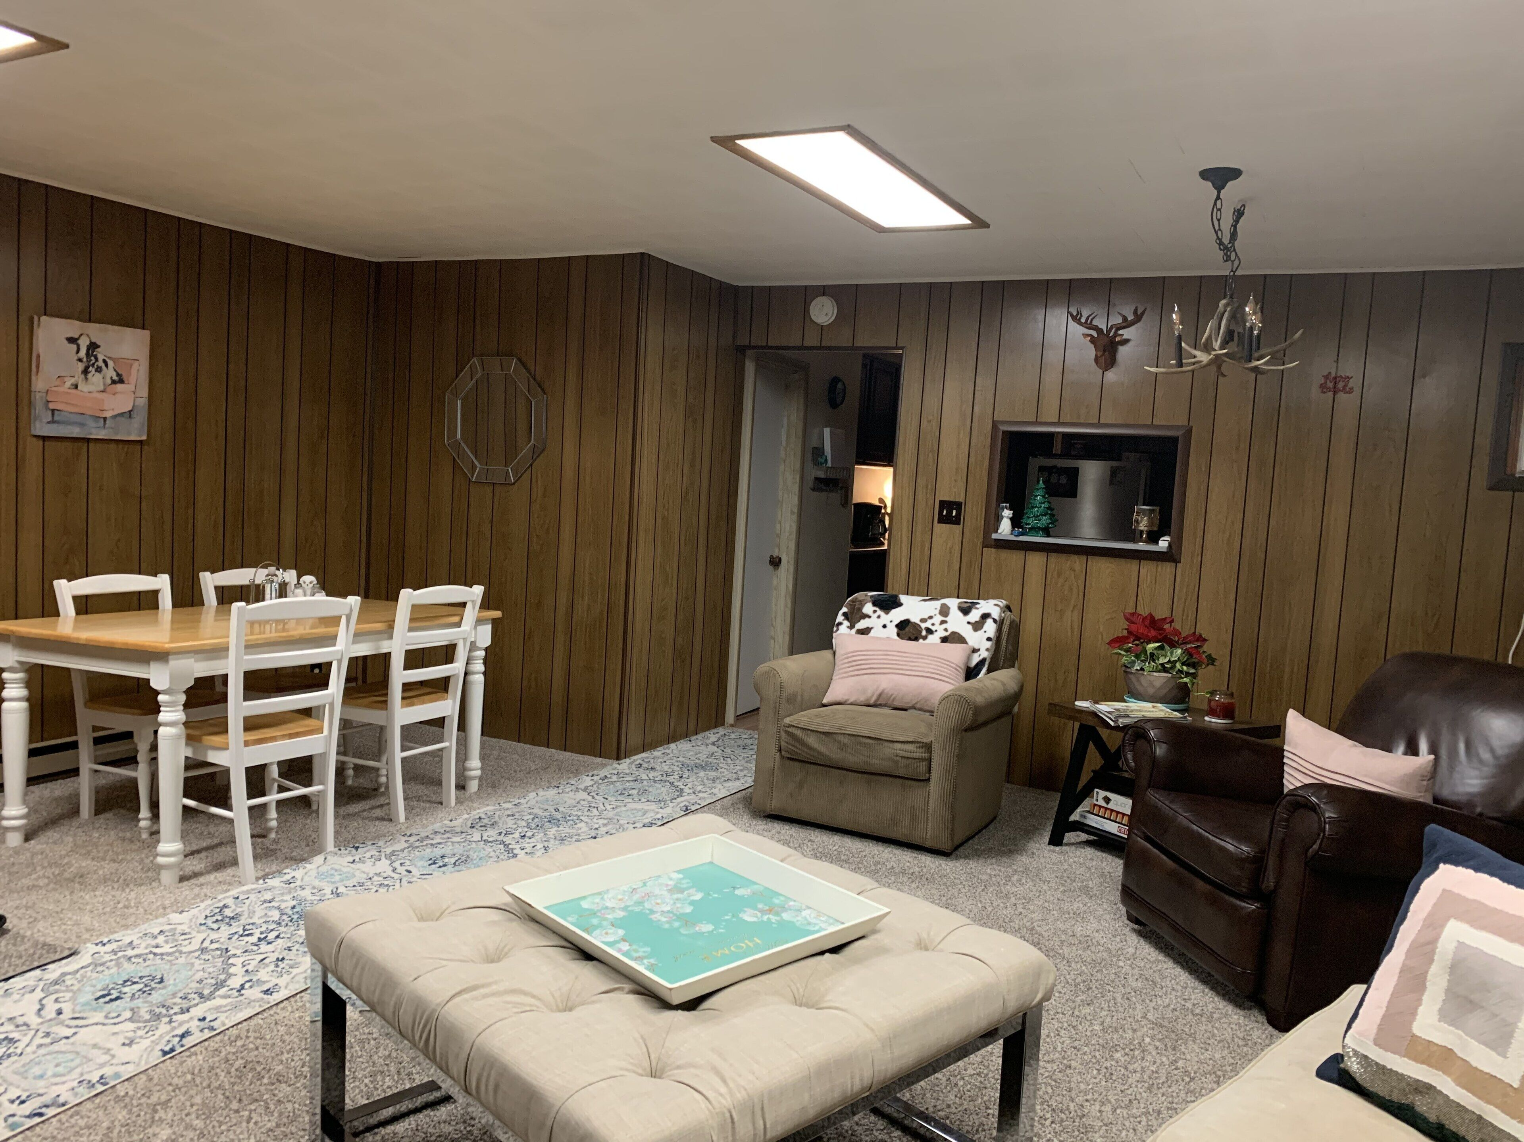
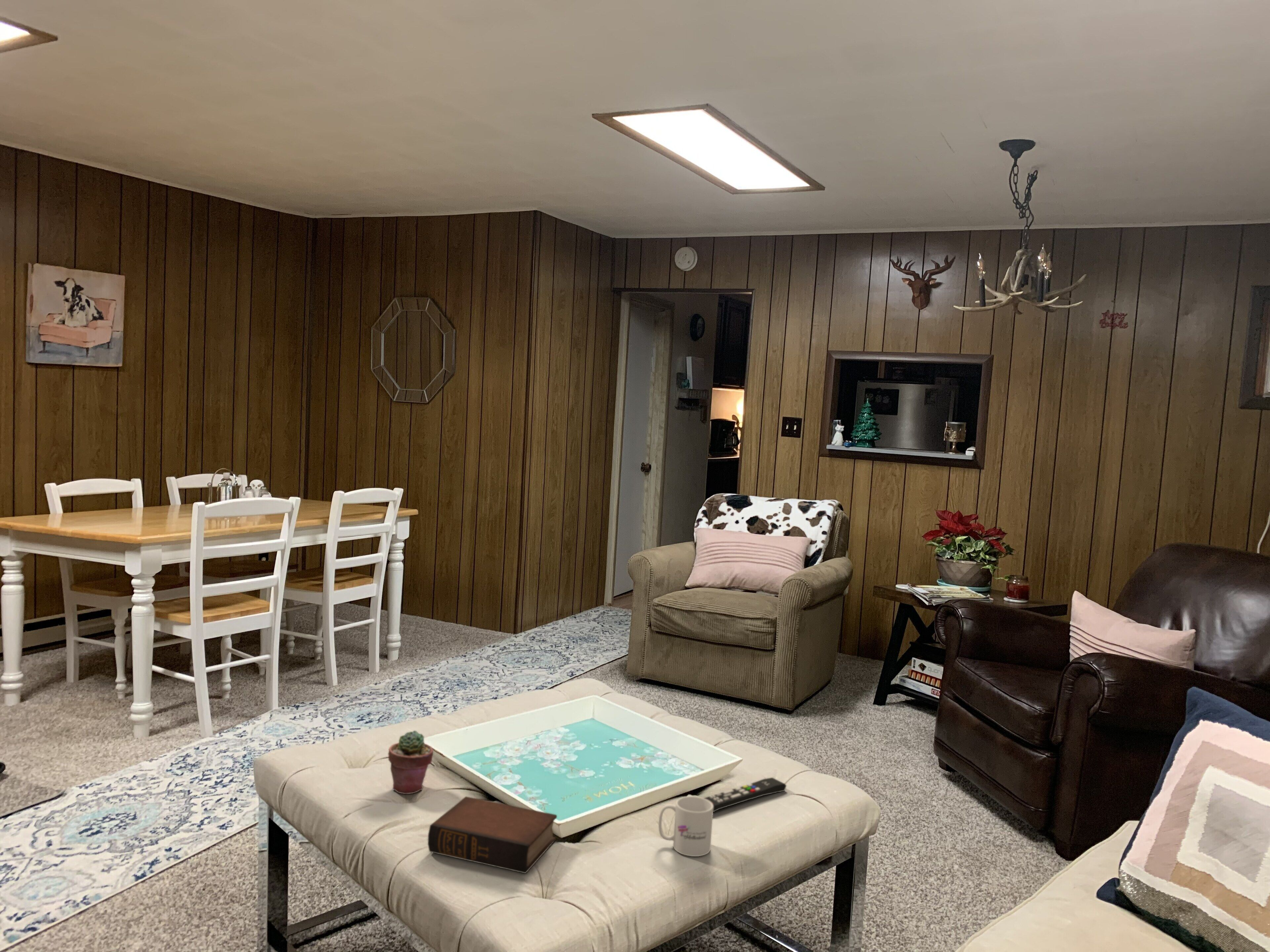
+ book (493, 833)
+ potted succulent (410, 760)
+ mug (685, 824)
+ remote control (741, 794)
